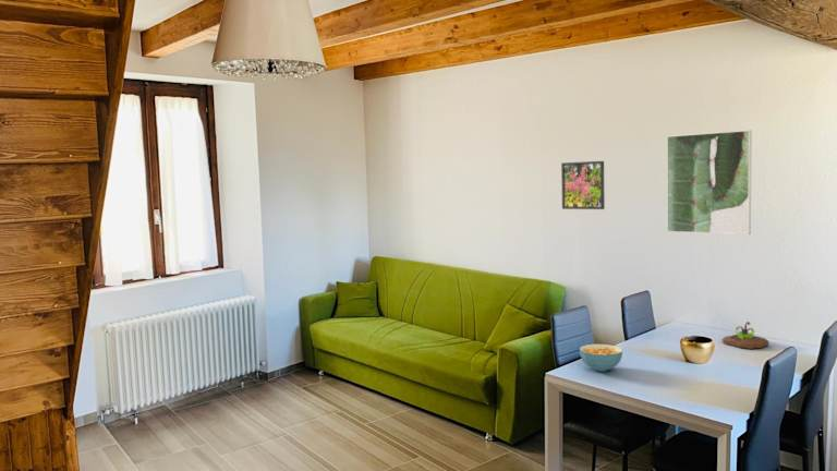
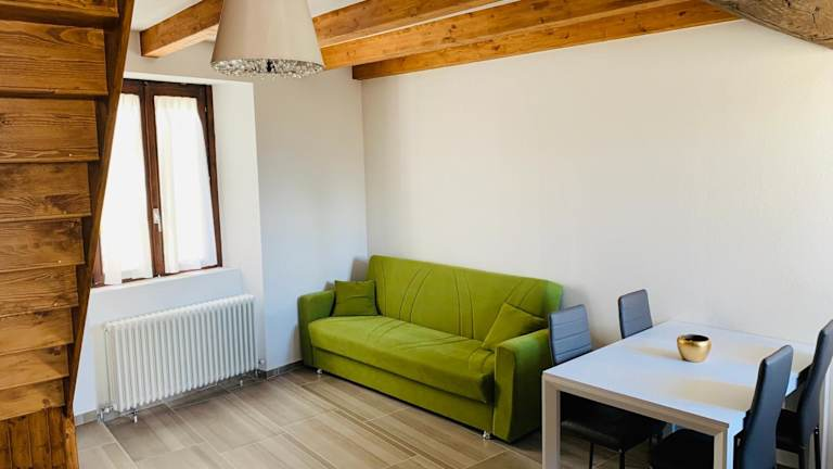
- succulent planter (745, 333)
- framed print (582, 185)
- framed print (706, 183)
- cereal bowl (601, 359)
